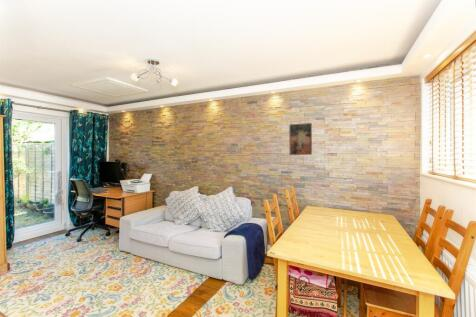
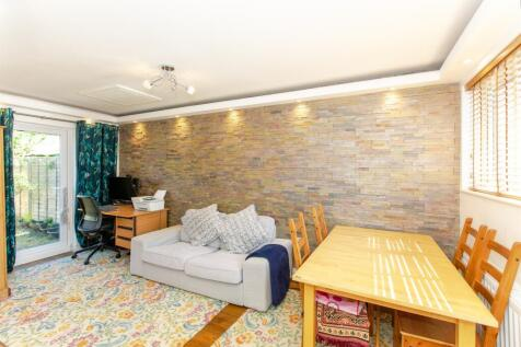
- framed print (300, 139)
